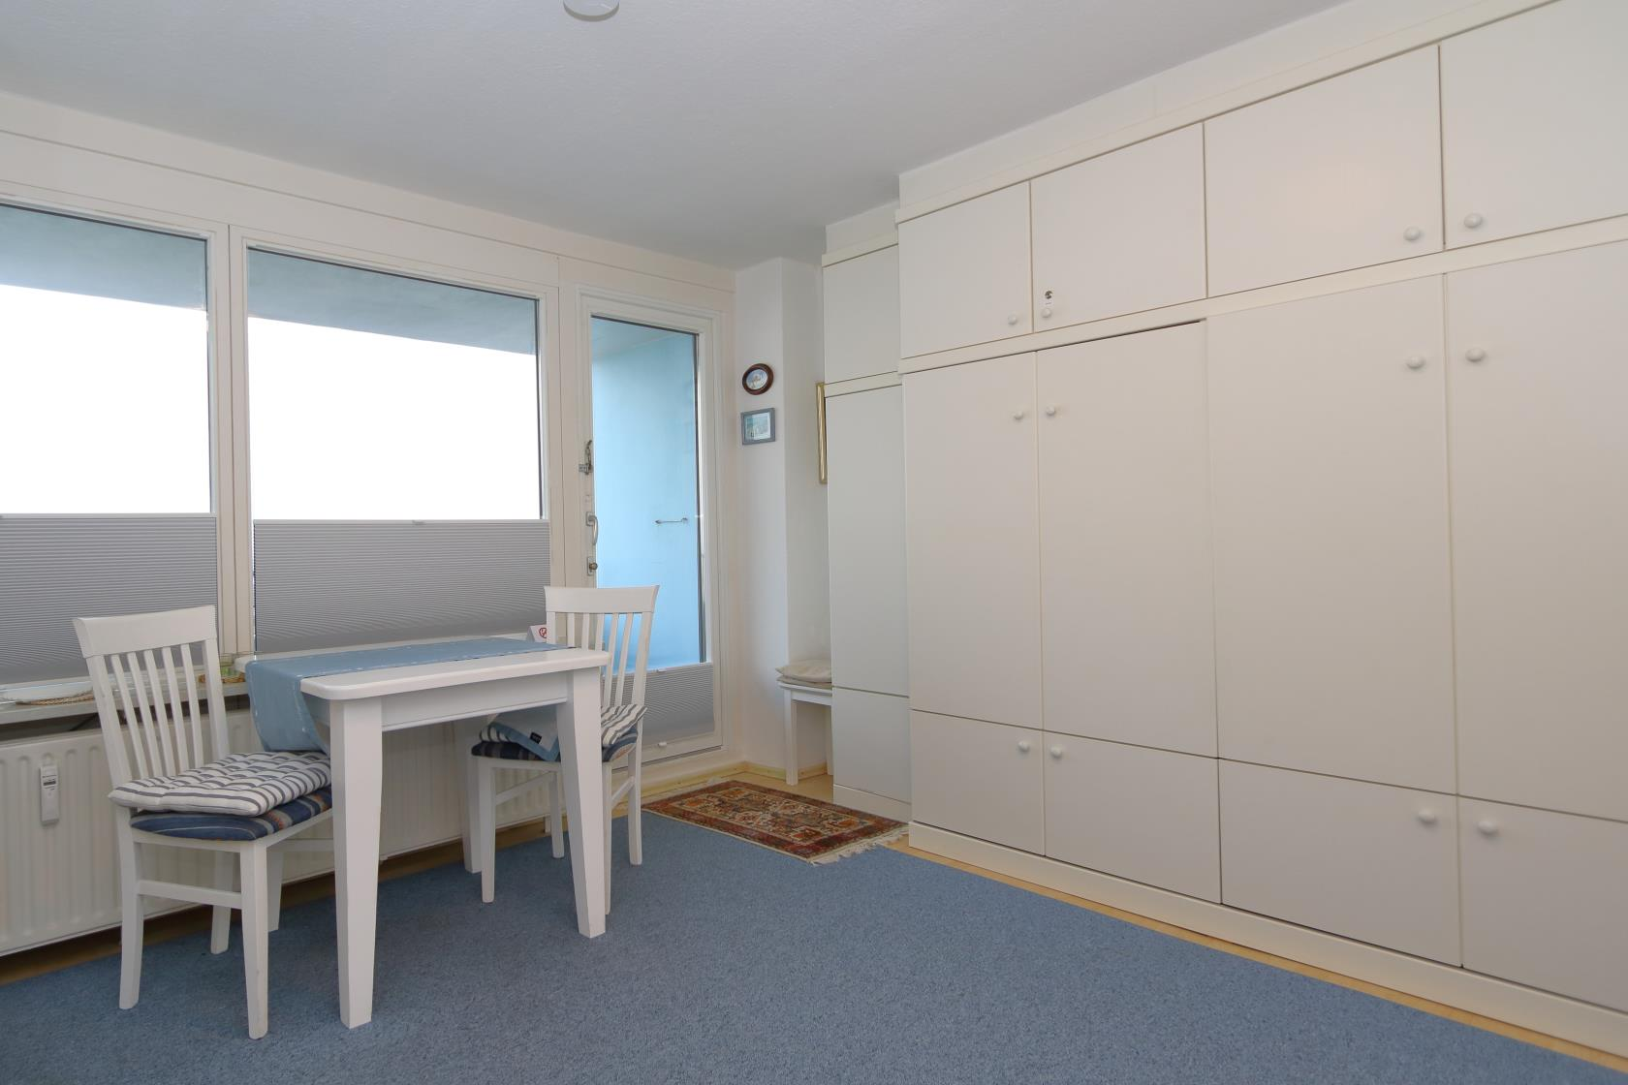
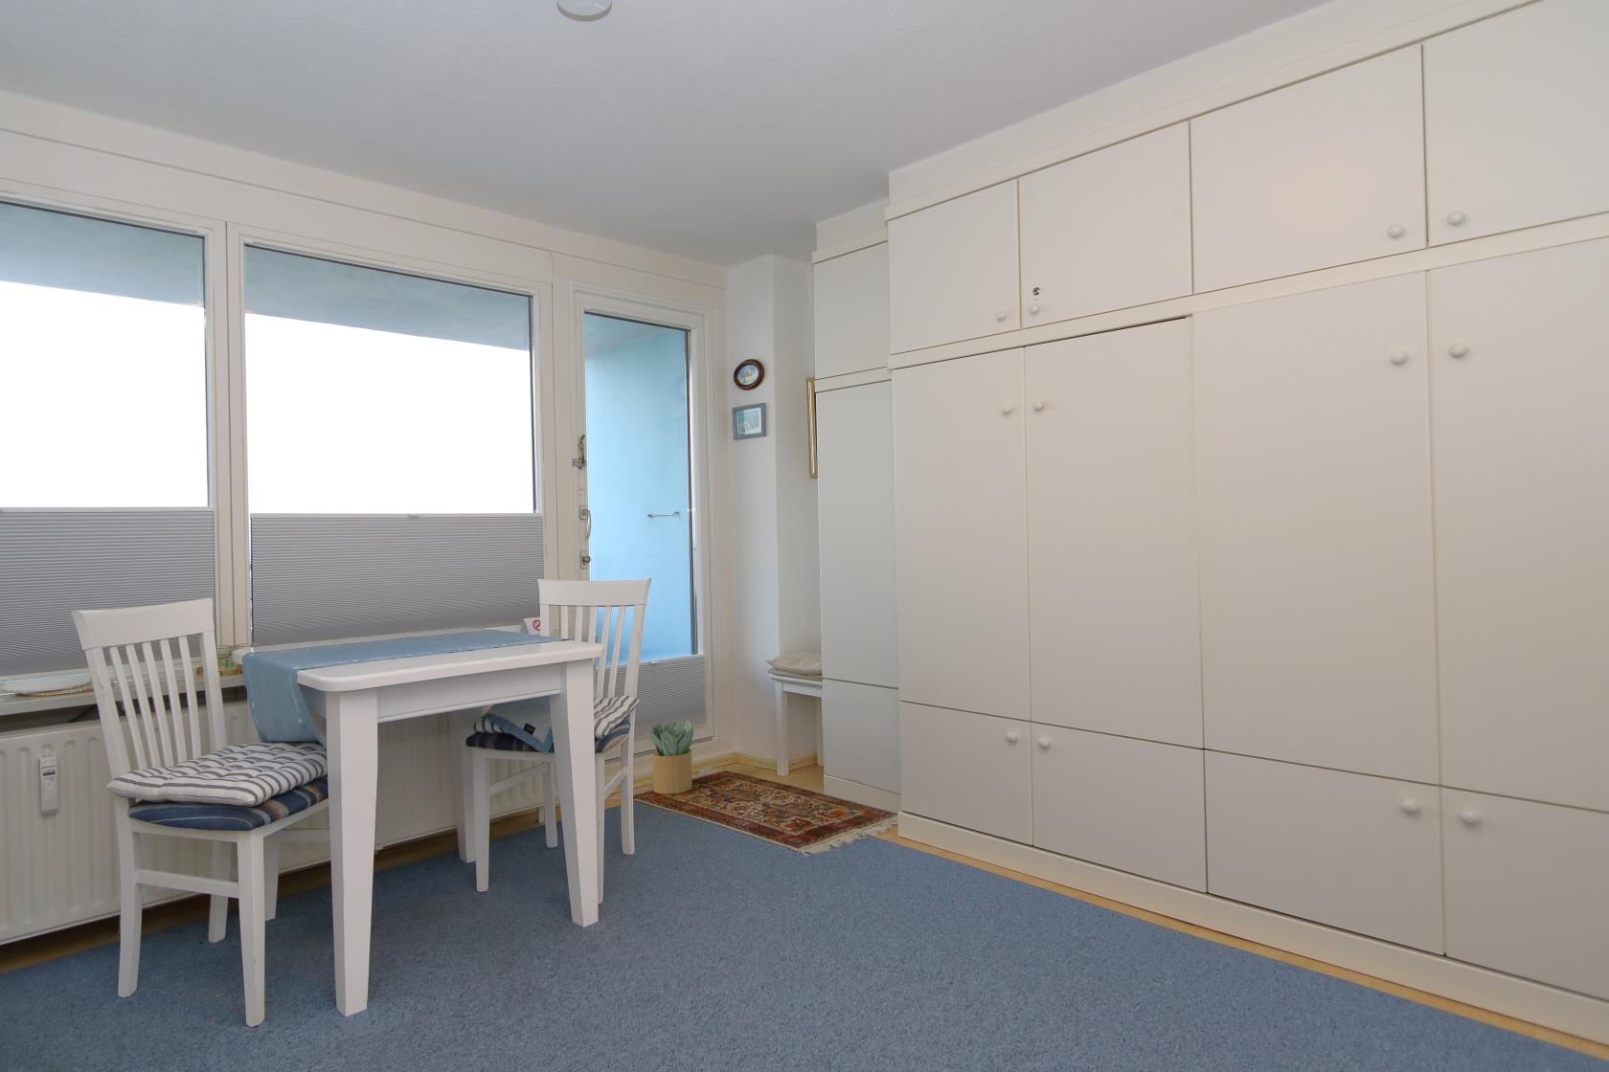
+ potted plant (668, 755)
